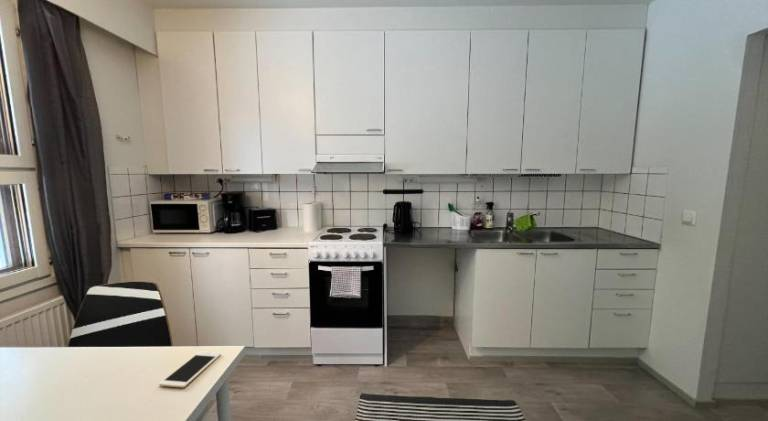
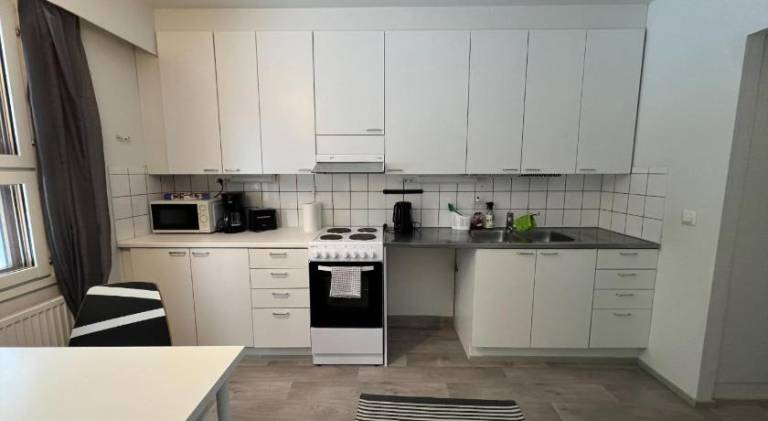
- cell phone (192, 368)
